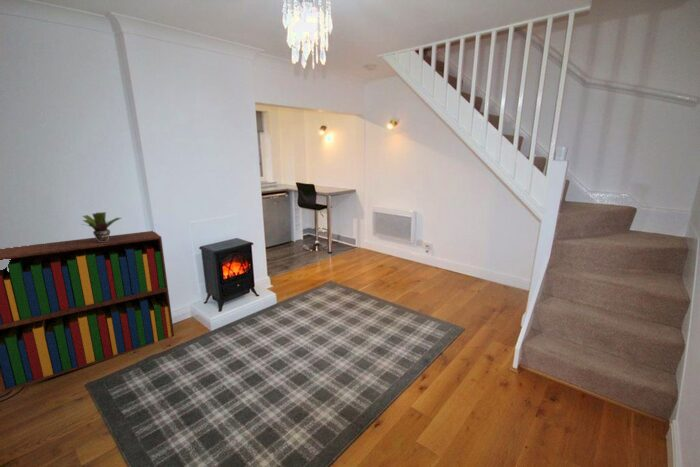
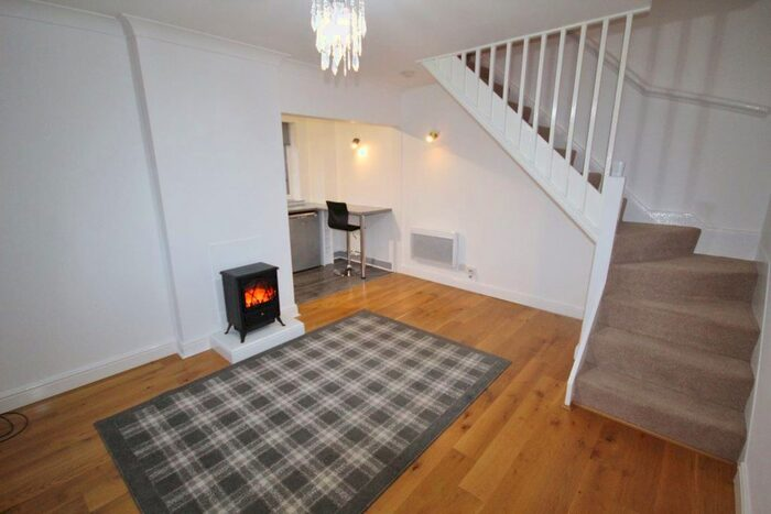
- bookshelf (88, 300)
- potted plant (101, 226)
